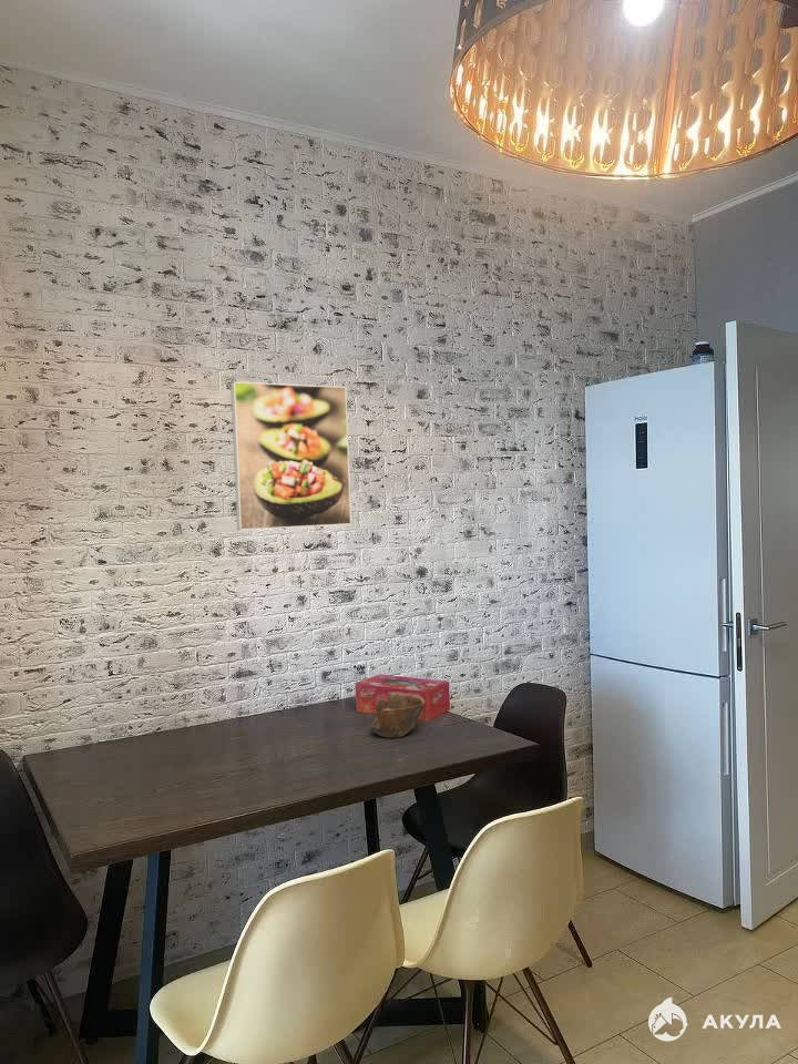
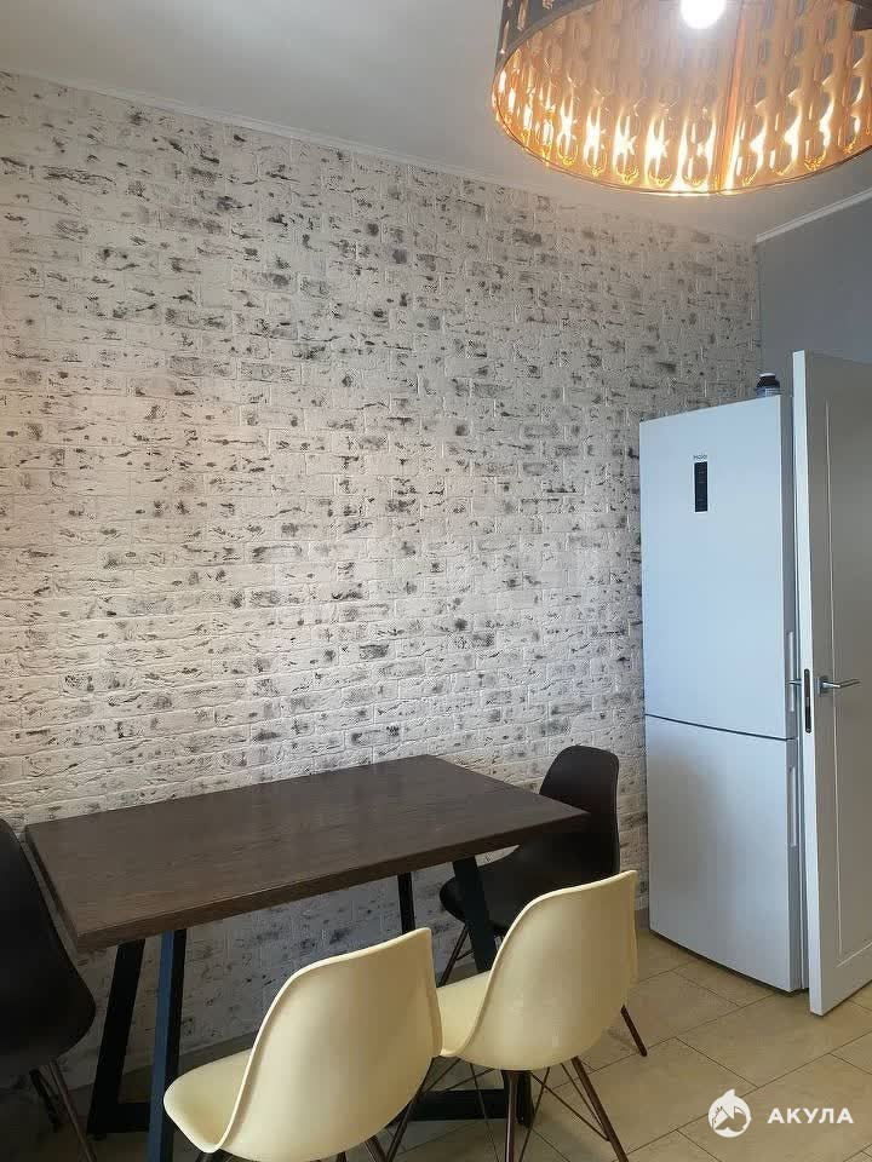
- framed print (293, 456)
- bowl (397, 716)
- tissue box (403, 693)
